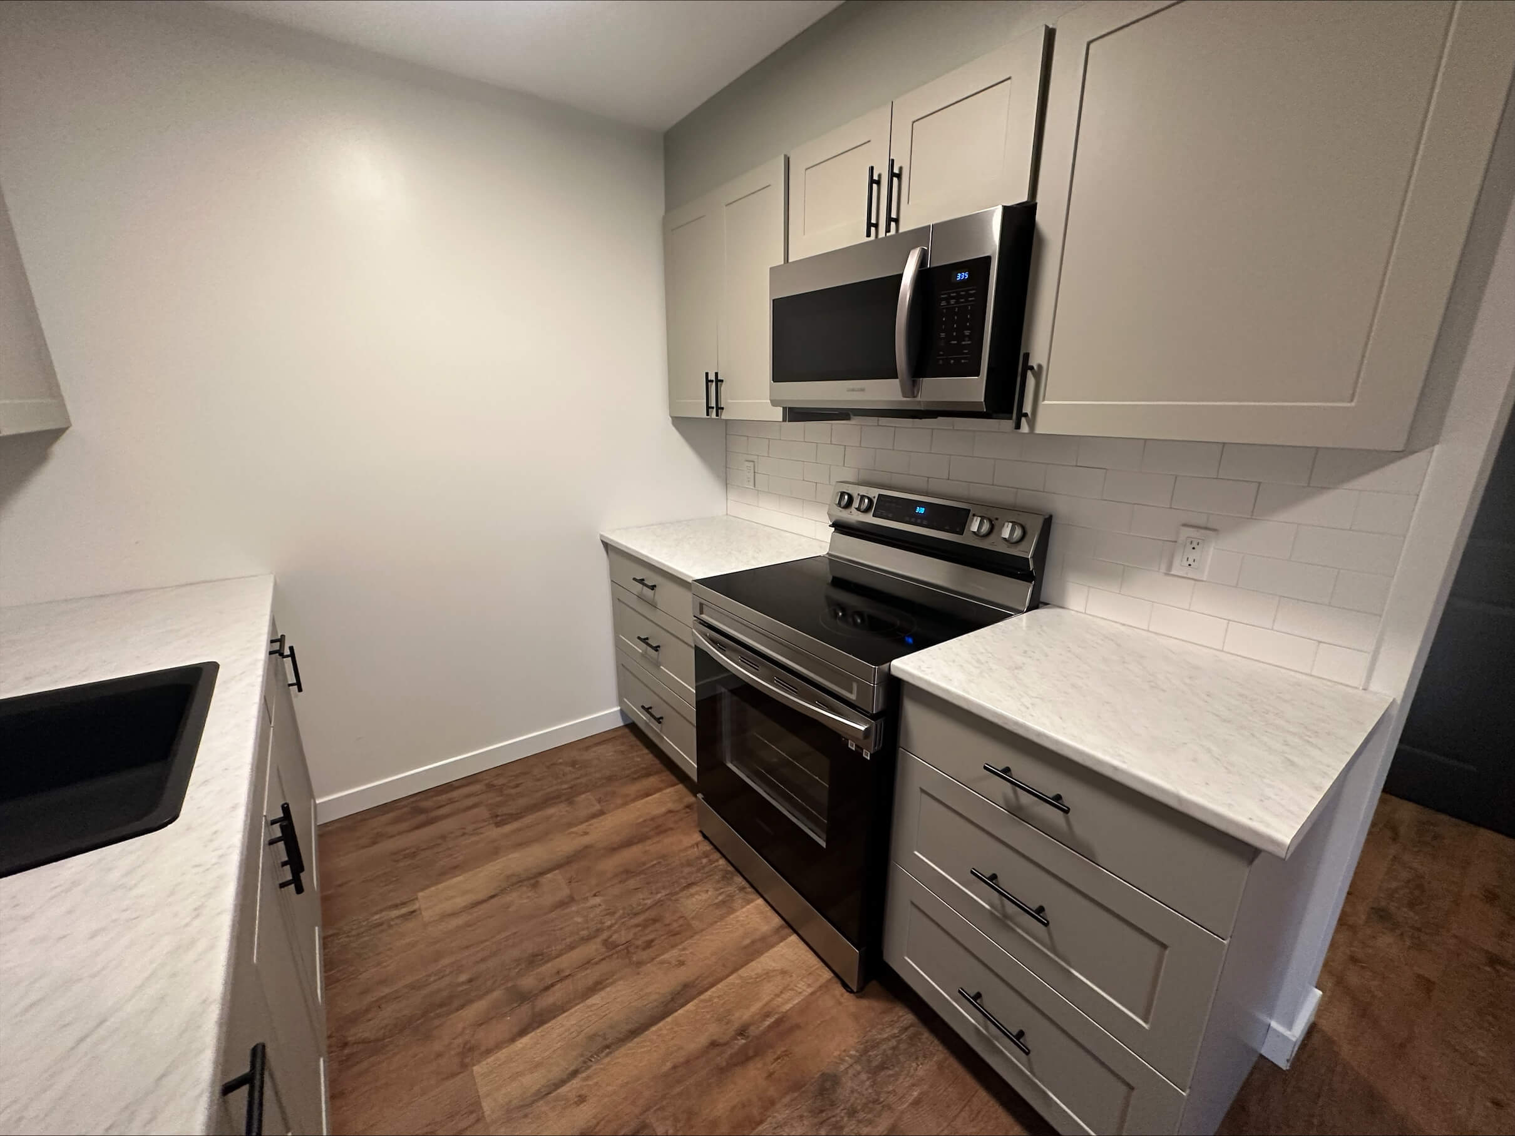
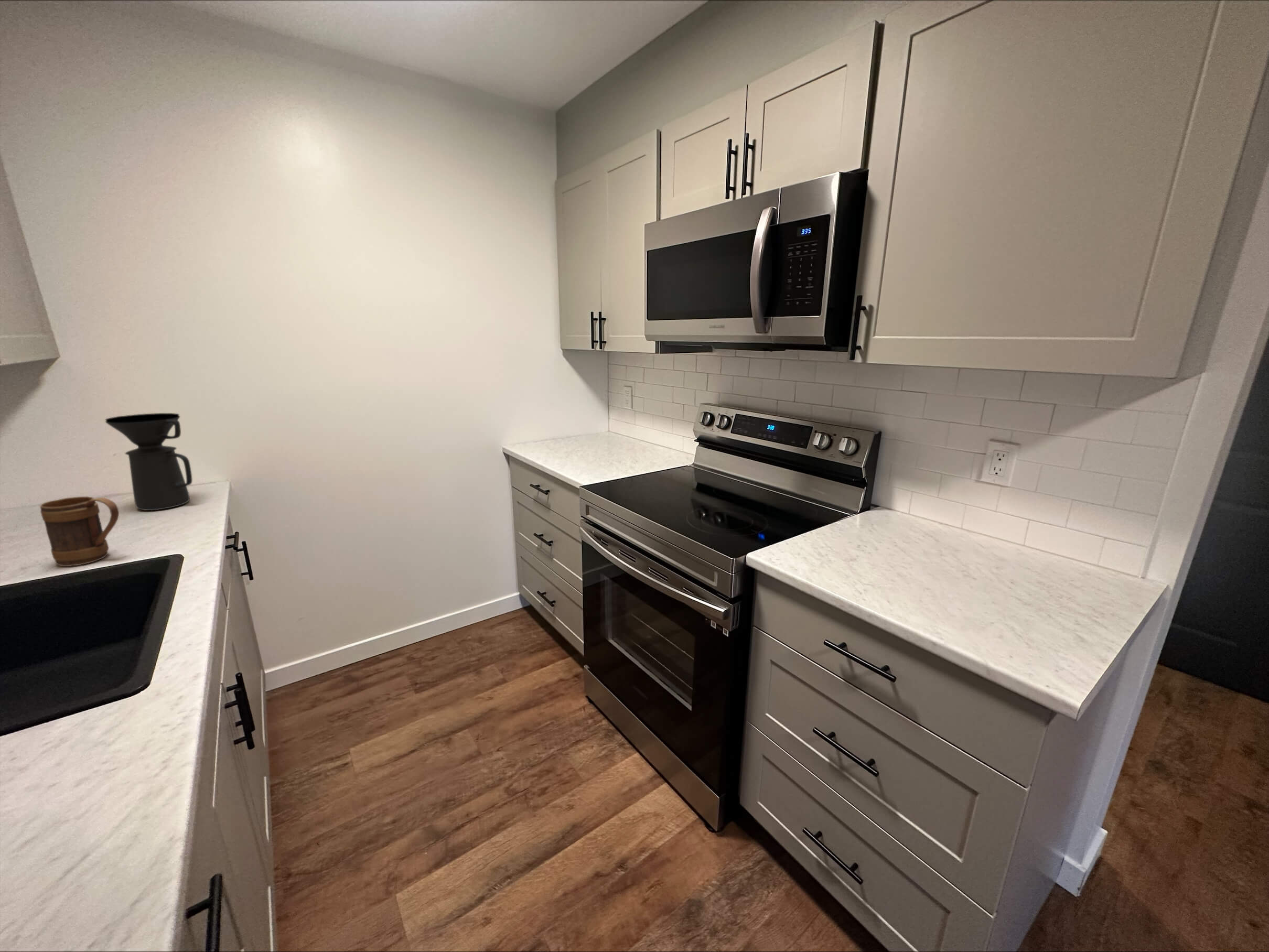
+ coffee maker (154, 461)
+ mug (87, 529)
